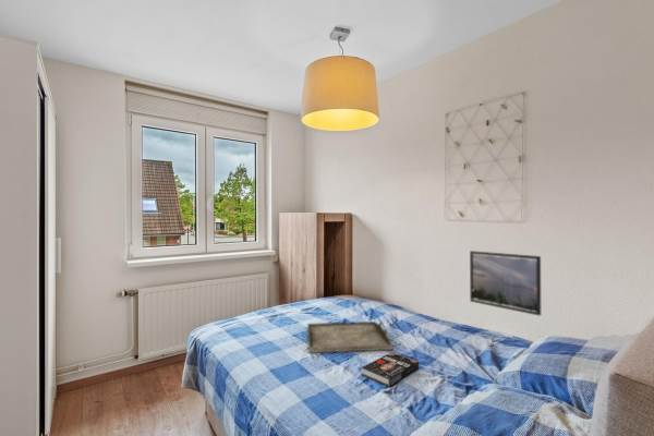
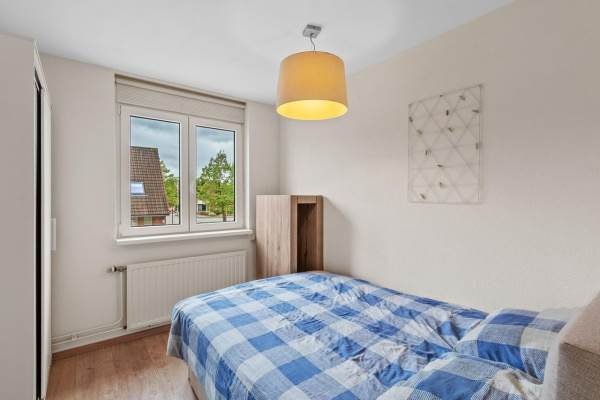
- serving tray (346, 330)
- book (390, 367)
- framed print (502, 280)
